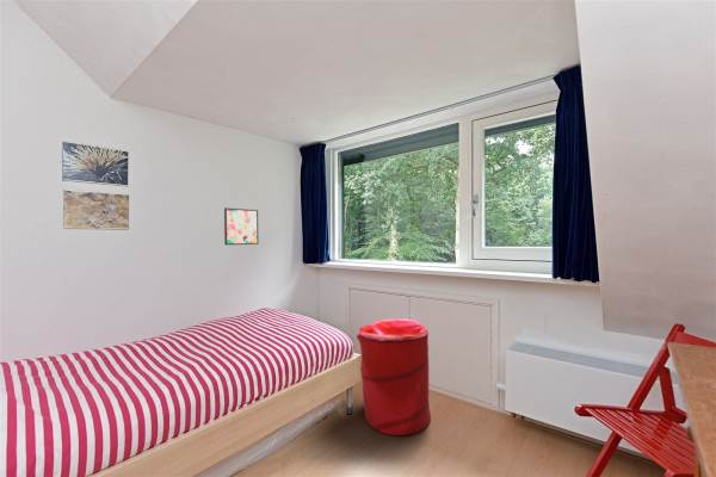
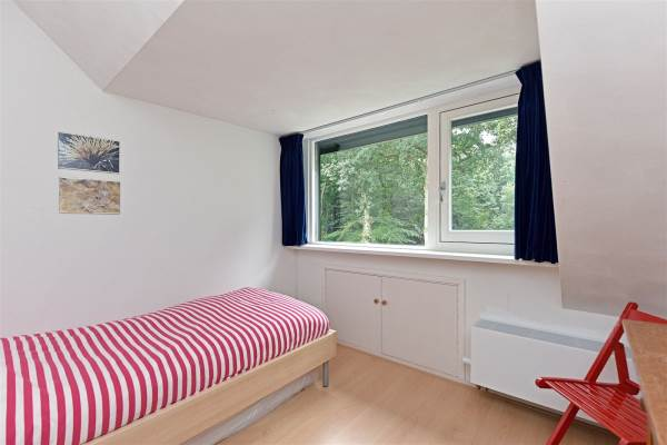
- wall art (241, 227)
- laundry hamper (394, 370)
